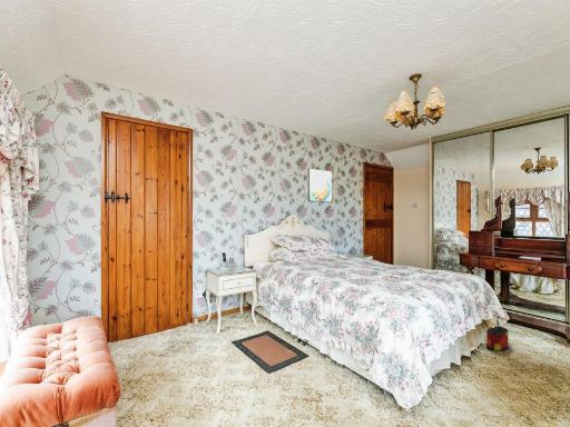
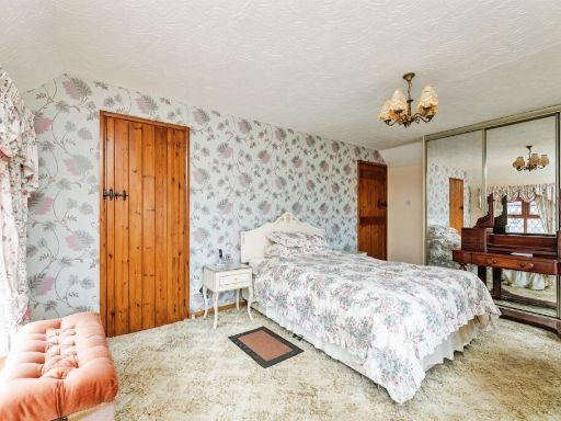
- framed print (321, 186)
- bag (495, 337)
